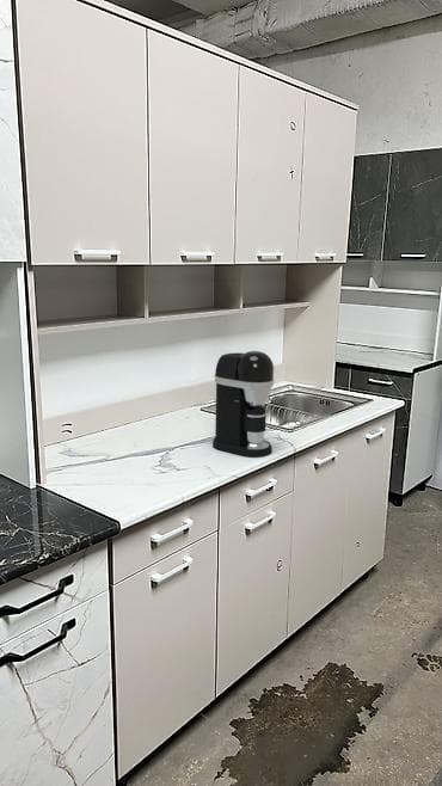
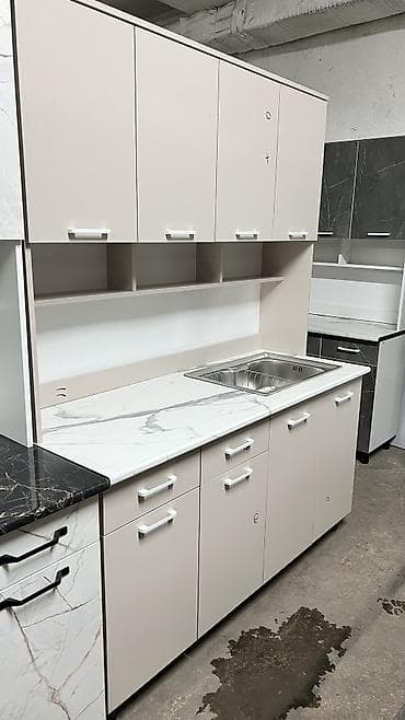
- coffee maker (243, 399)
